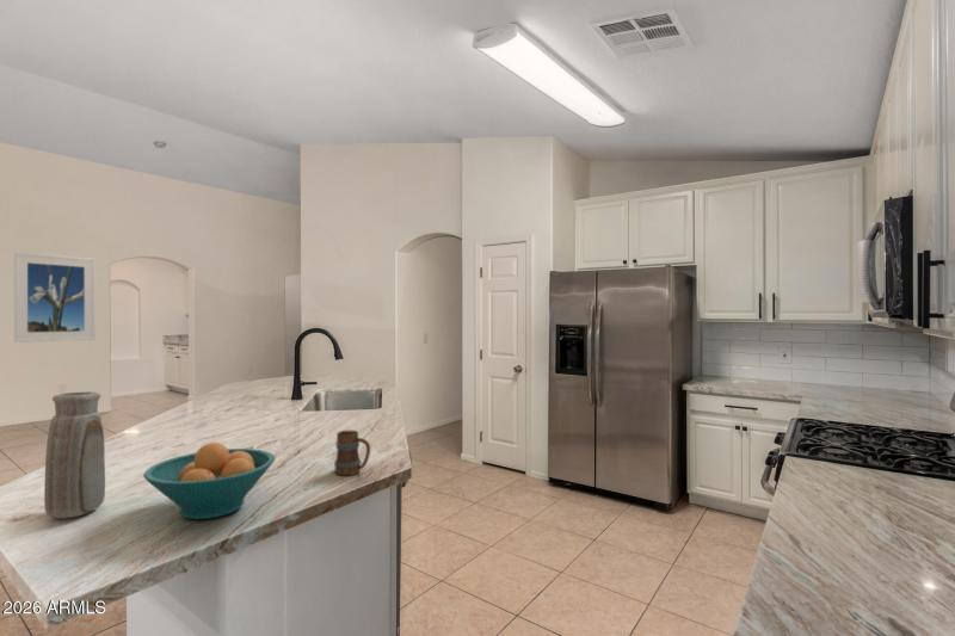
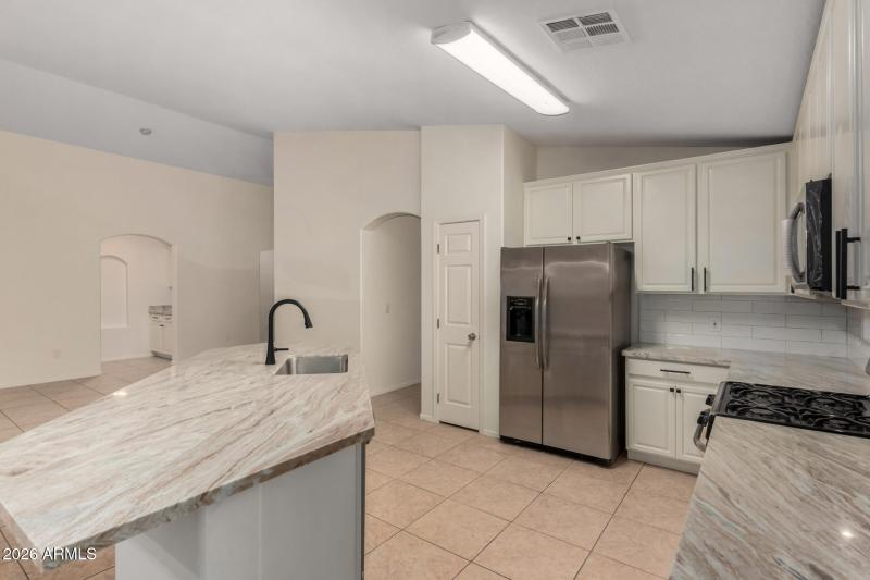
- fruit bowl (212, 476)
- mug (352, 451)
- vase (75, 452)
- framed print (56, 298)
